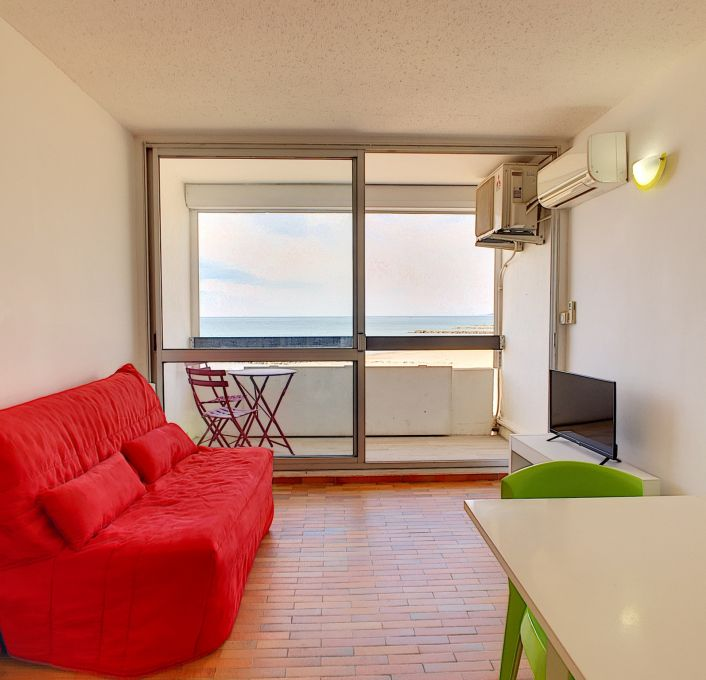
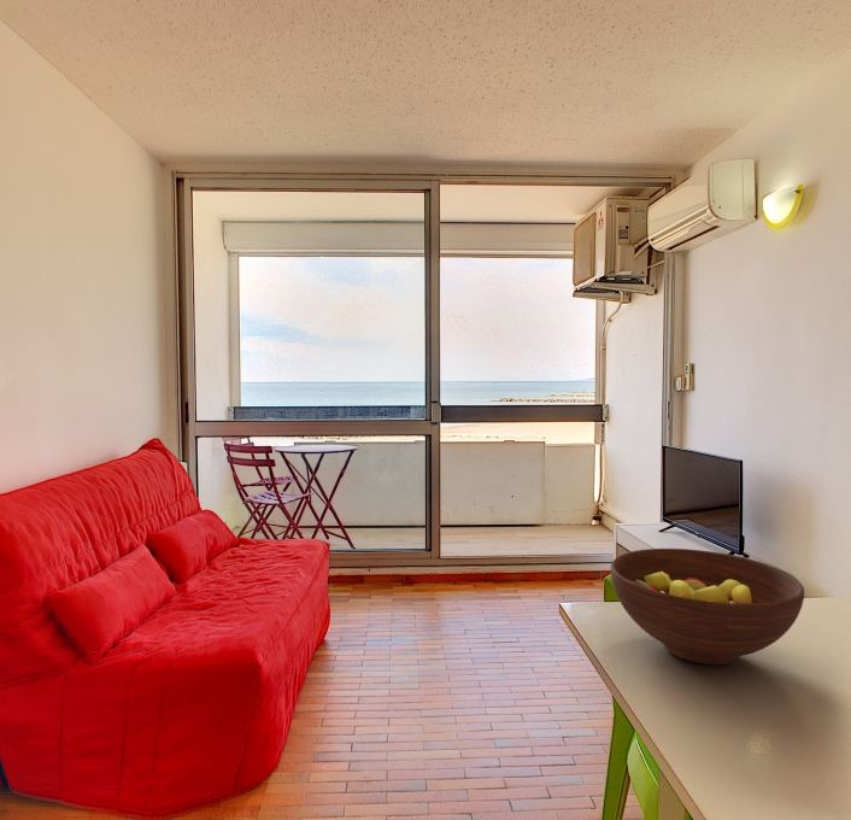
+ fruit bowl (700, 611)
